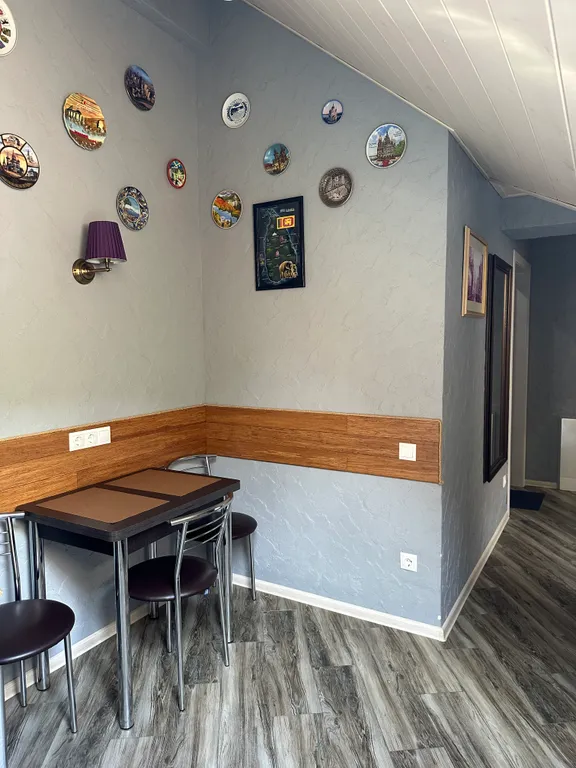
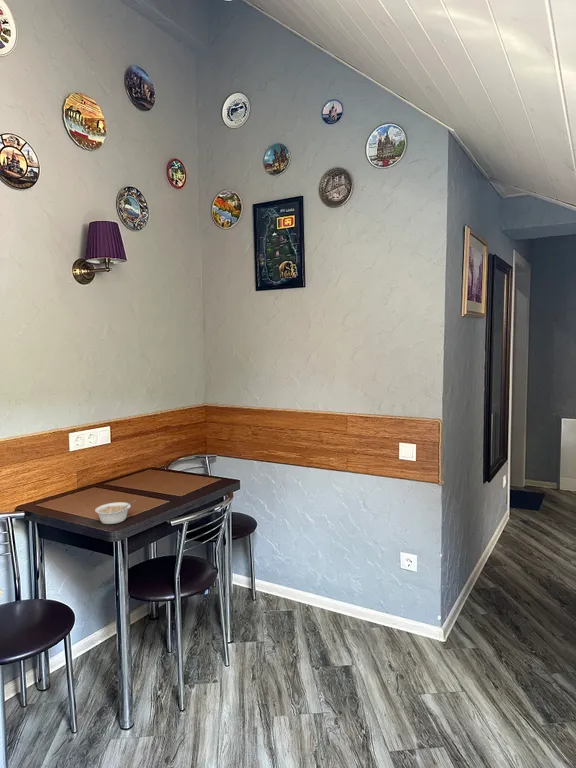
+ legume (114, 512)
